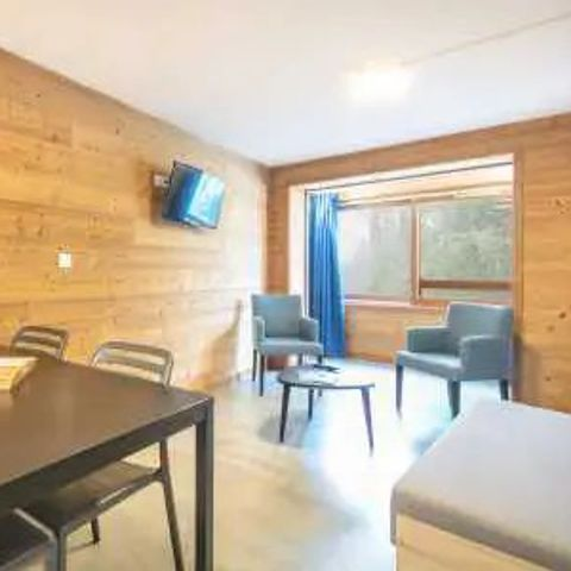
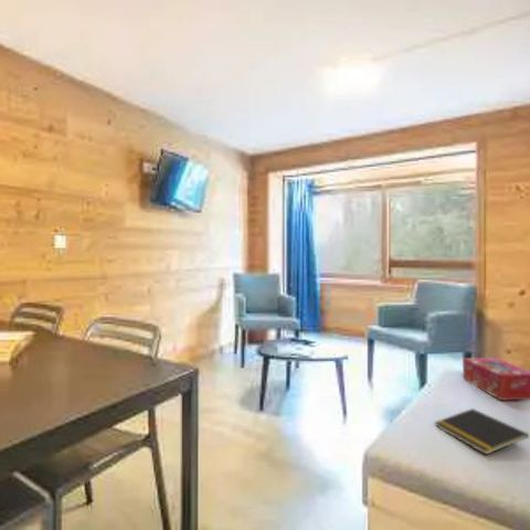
+ notepad (478, 428)
+ tissue box (497, 377)
